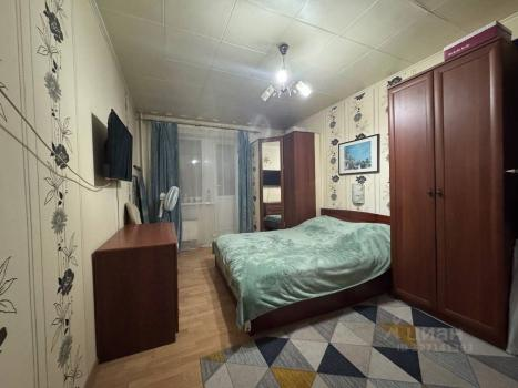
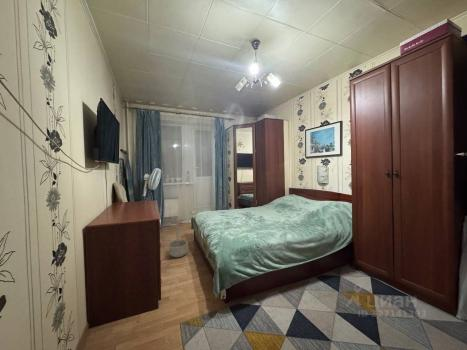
+ basket (178, 240)
